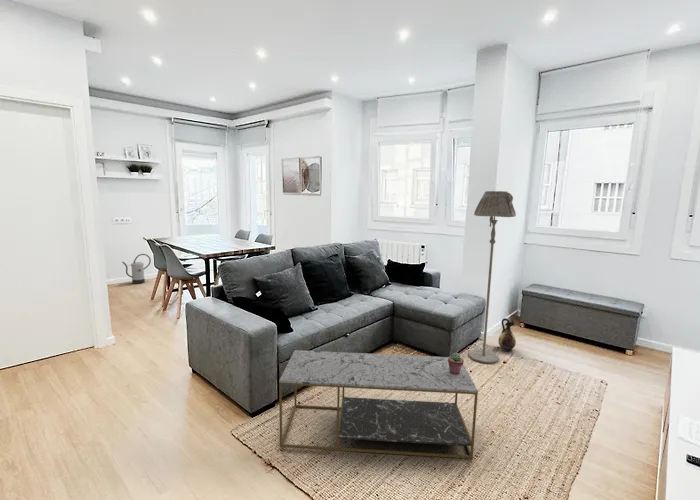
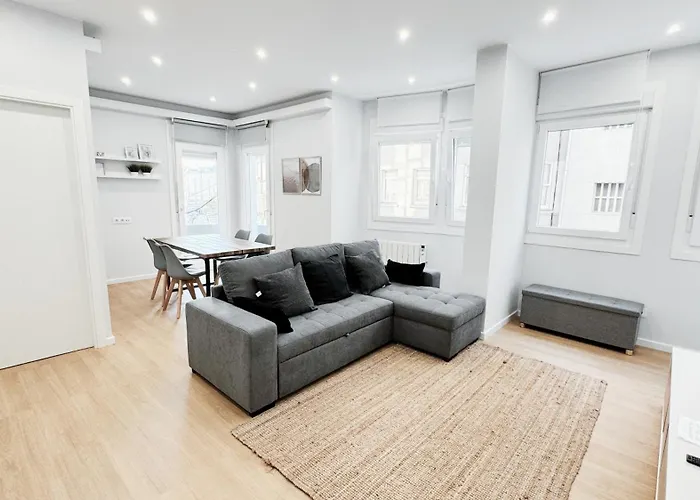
- ceramic jug (506, 334)
- watering can (137, 268)
- floor lamp (489, 276)
- coffee table (375, 399)
- potted succulent (455, 362)
